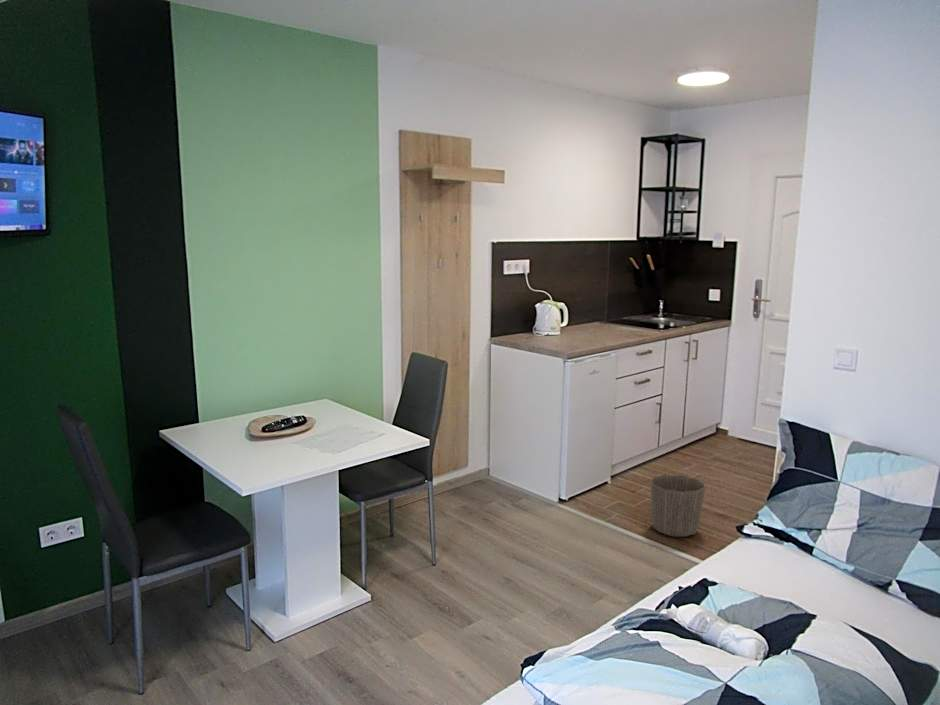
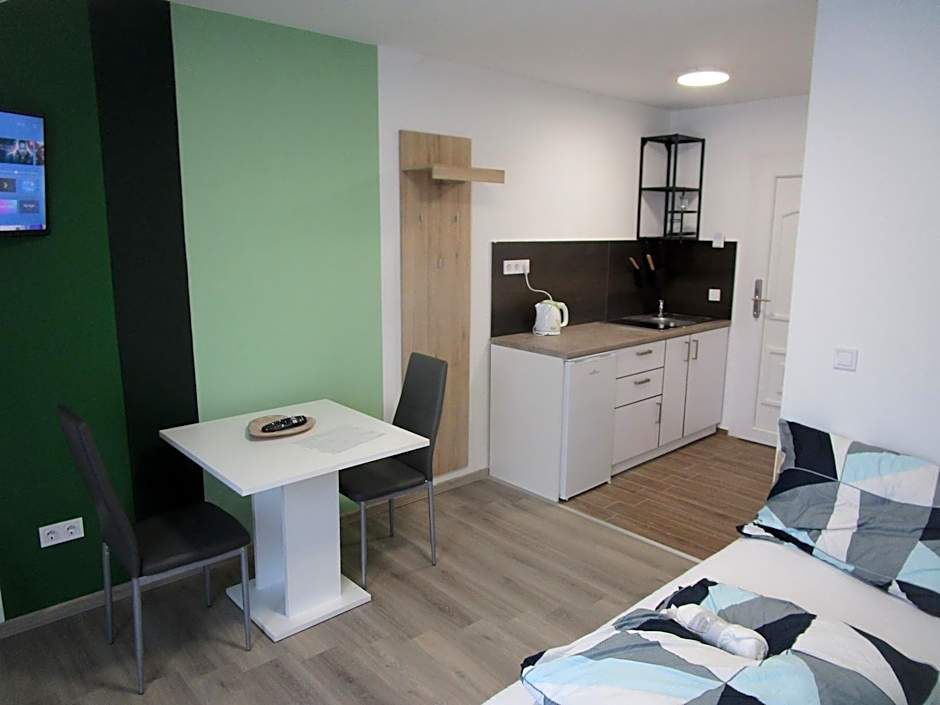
- waste basket (676, 506)
